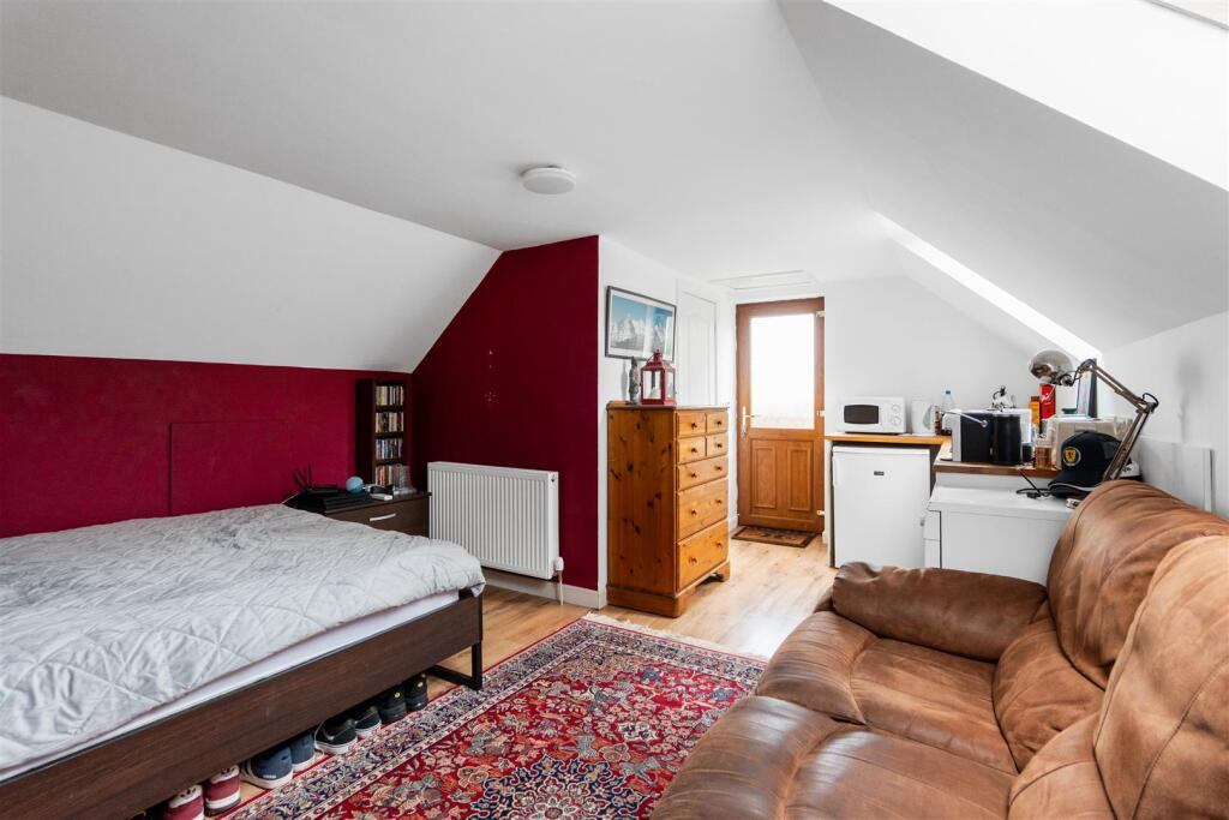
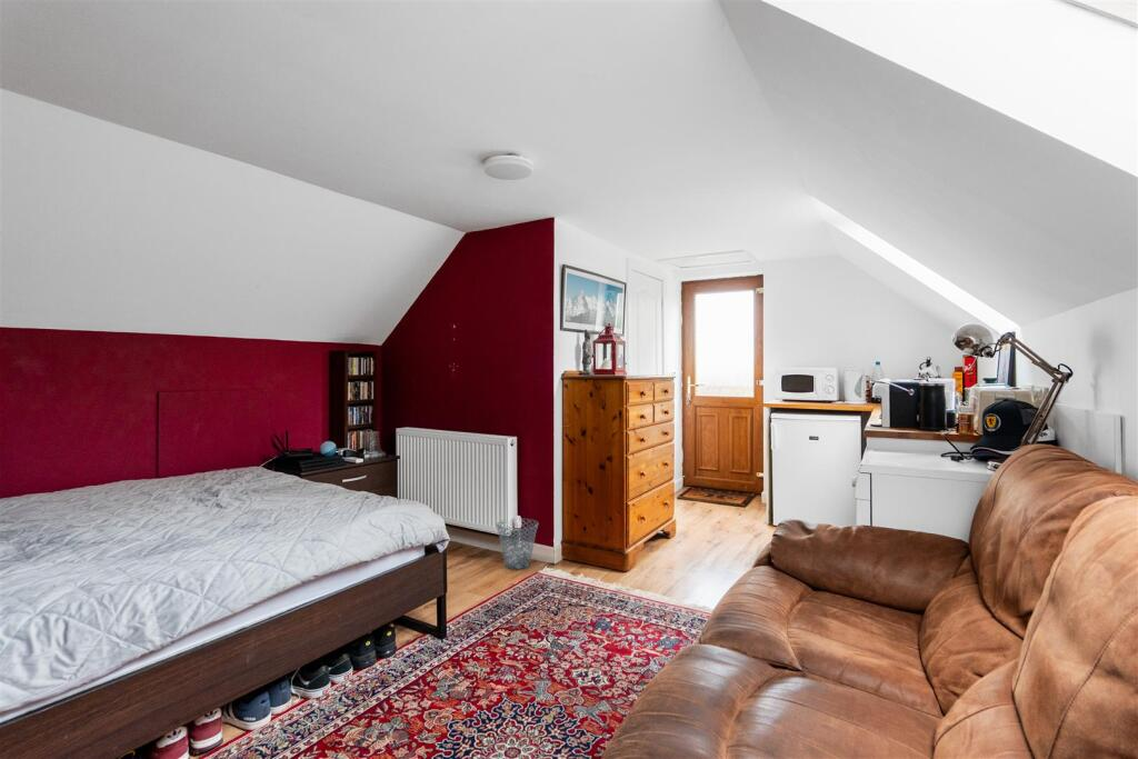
+ waste basket (517, 543)
